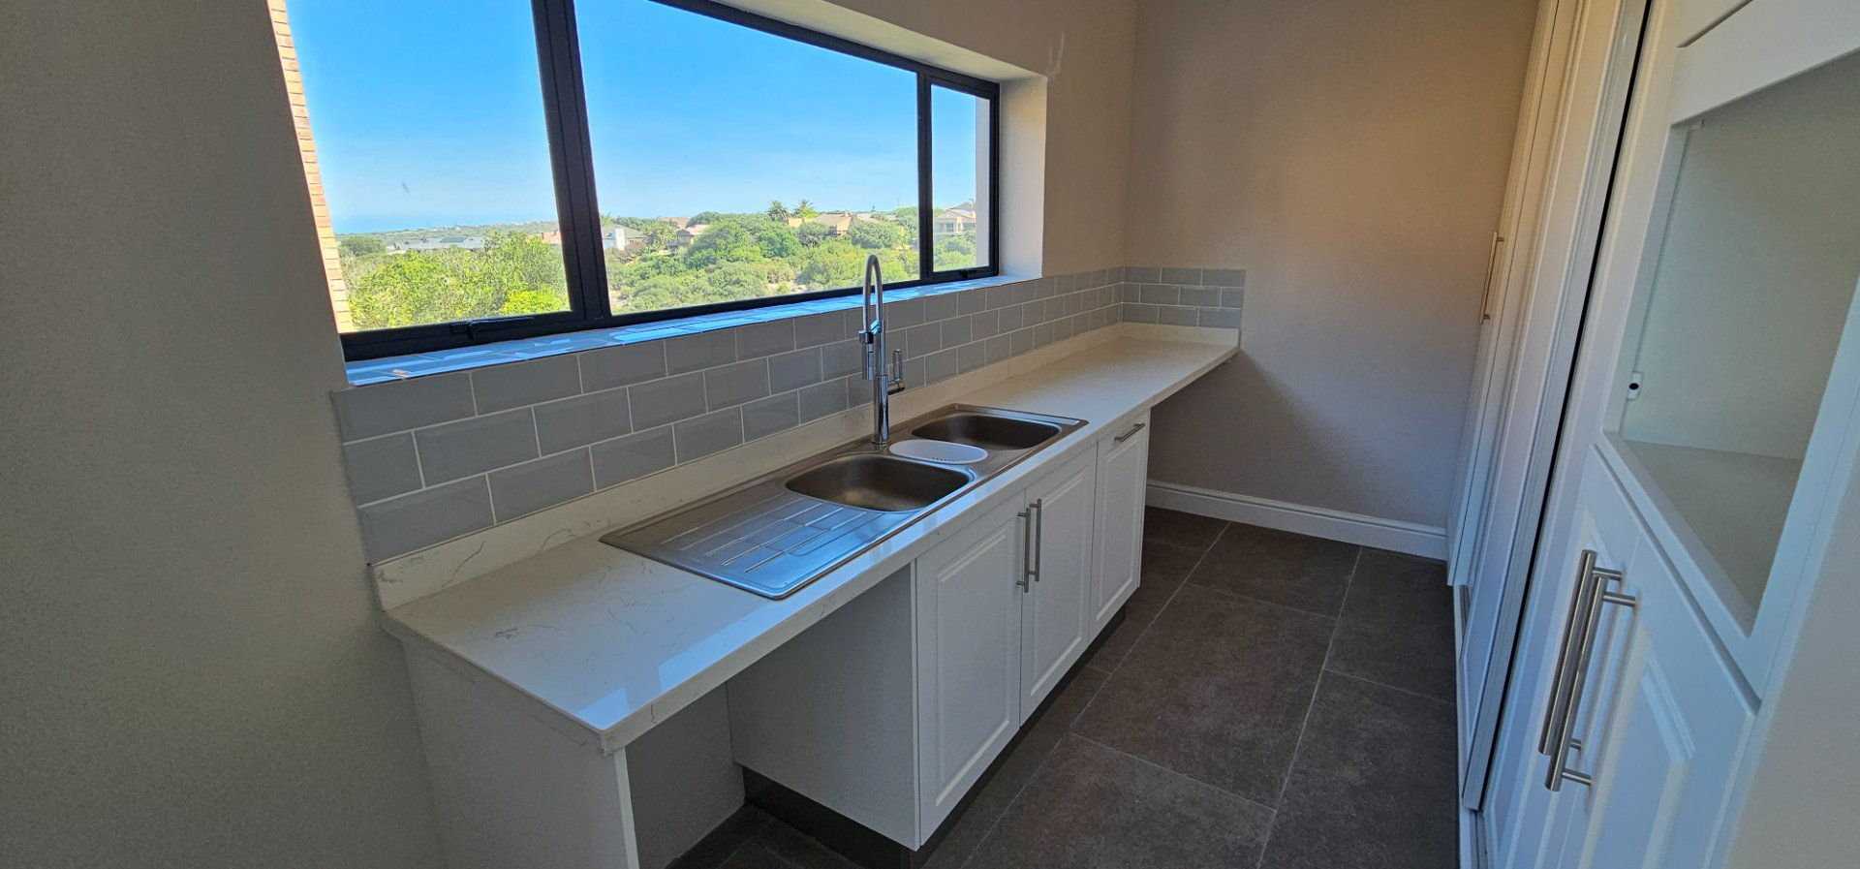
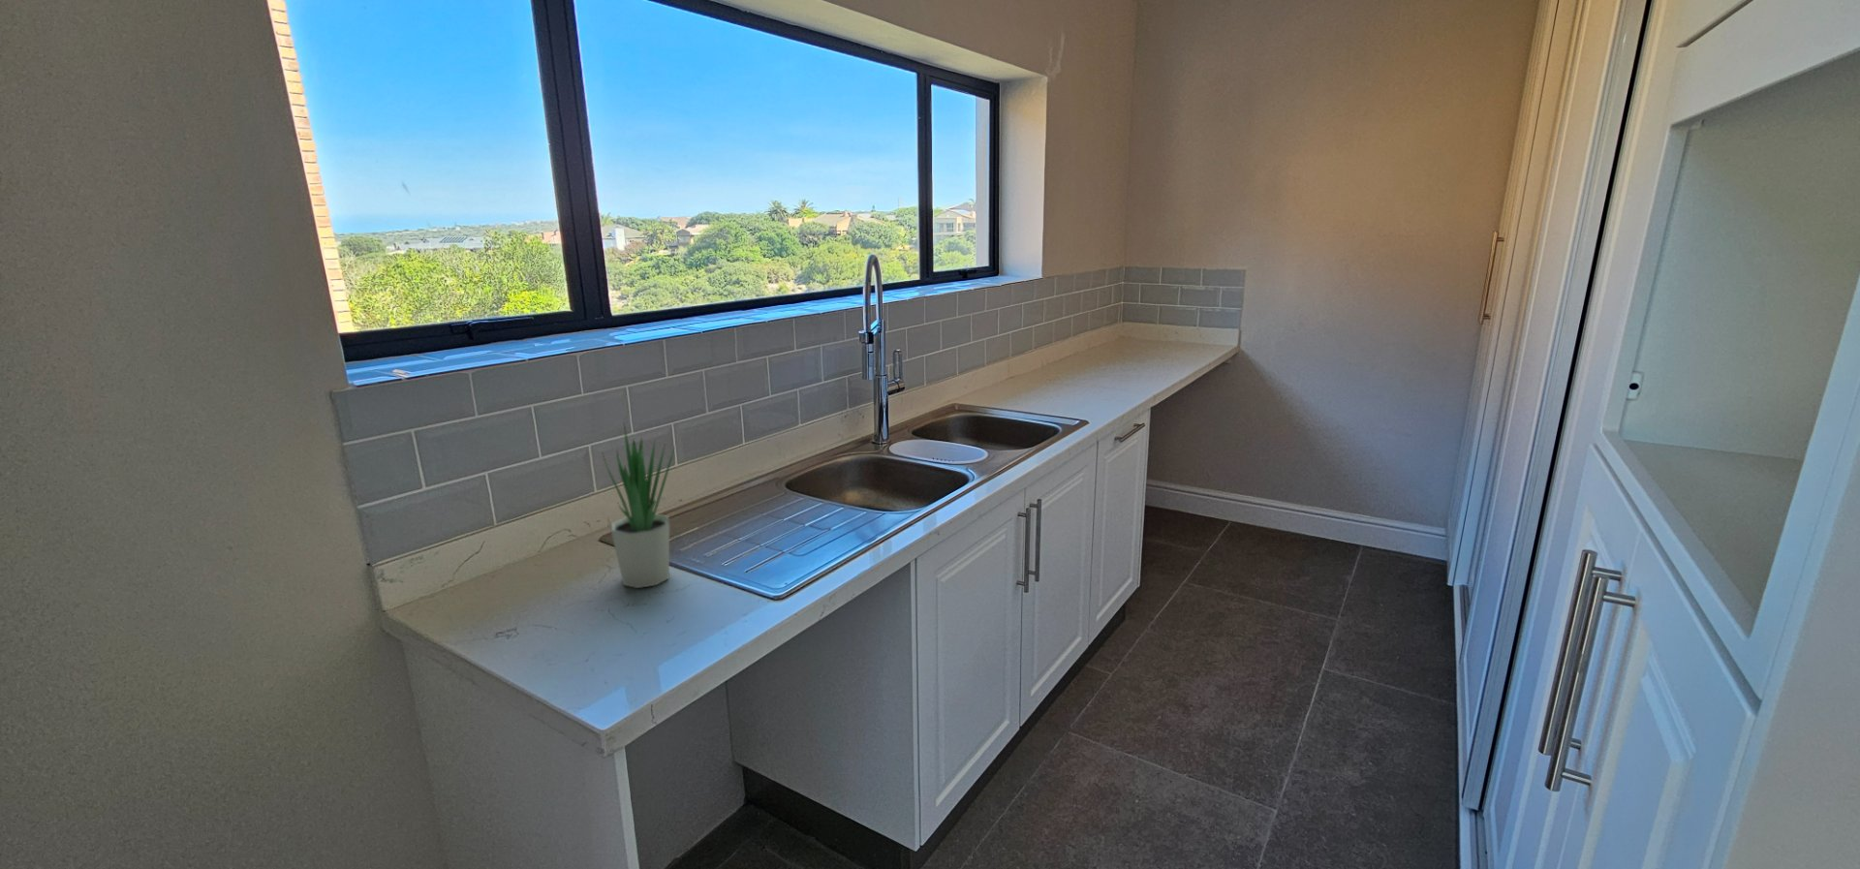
+ potted plant (642, 500)
